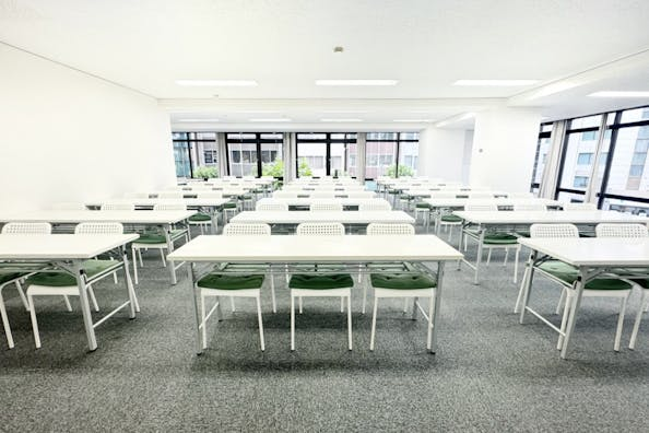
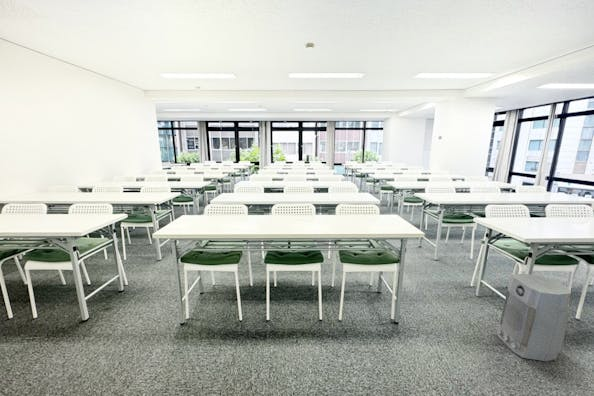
+ air purifier (534, 315)
